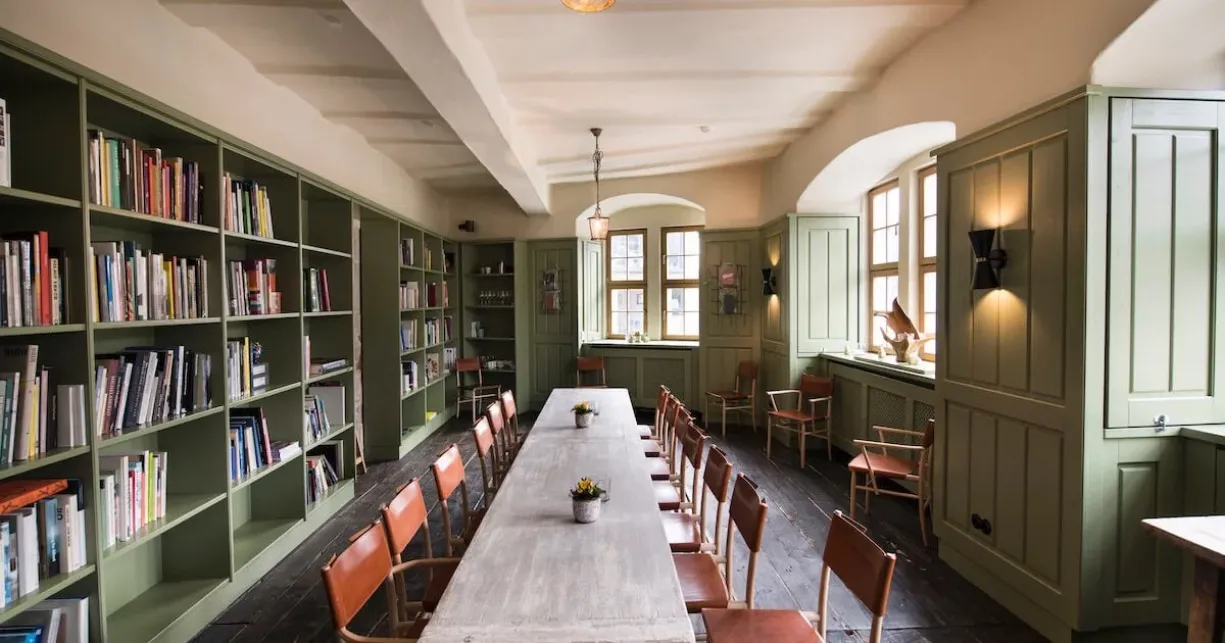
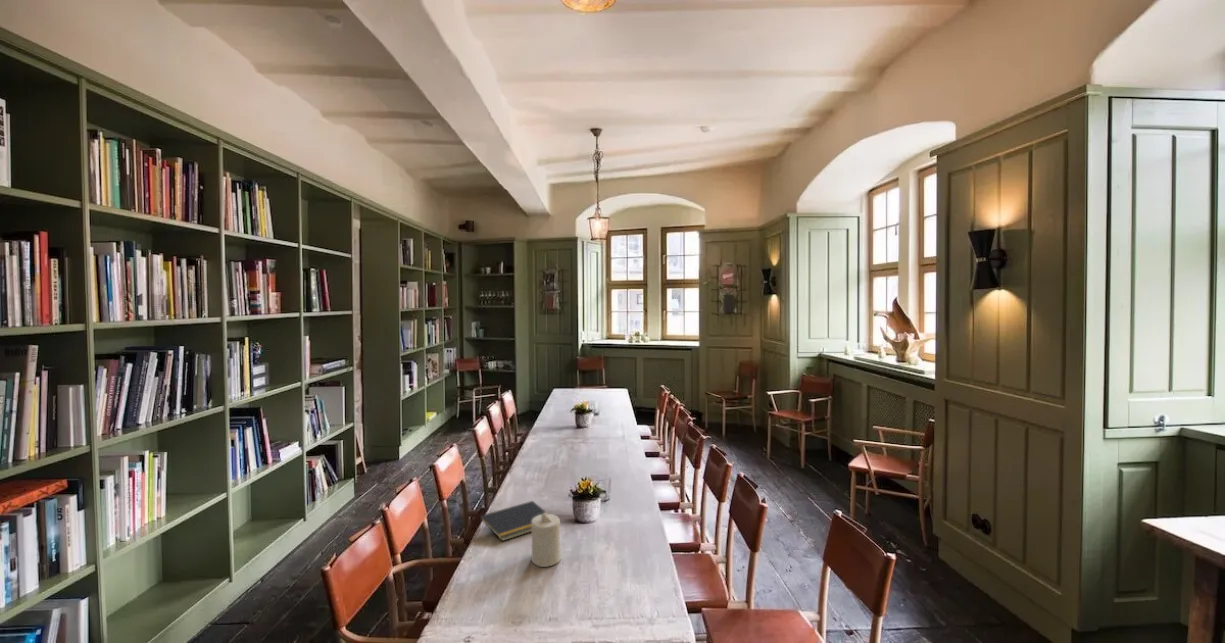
+ candle (546, 535)
+ notepad (518, 519)
